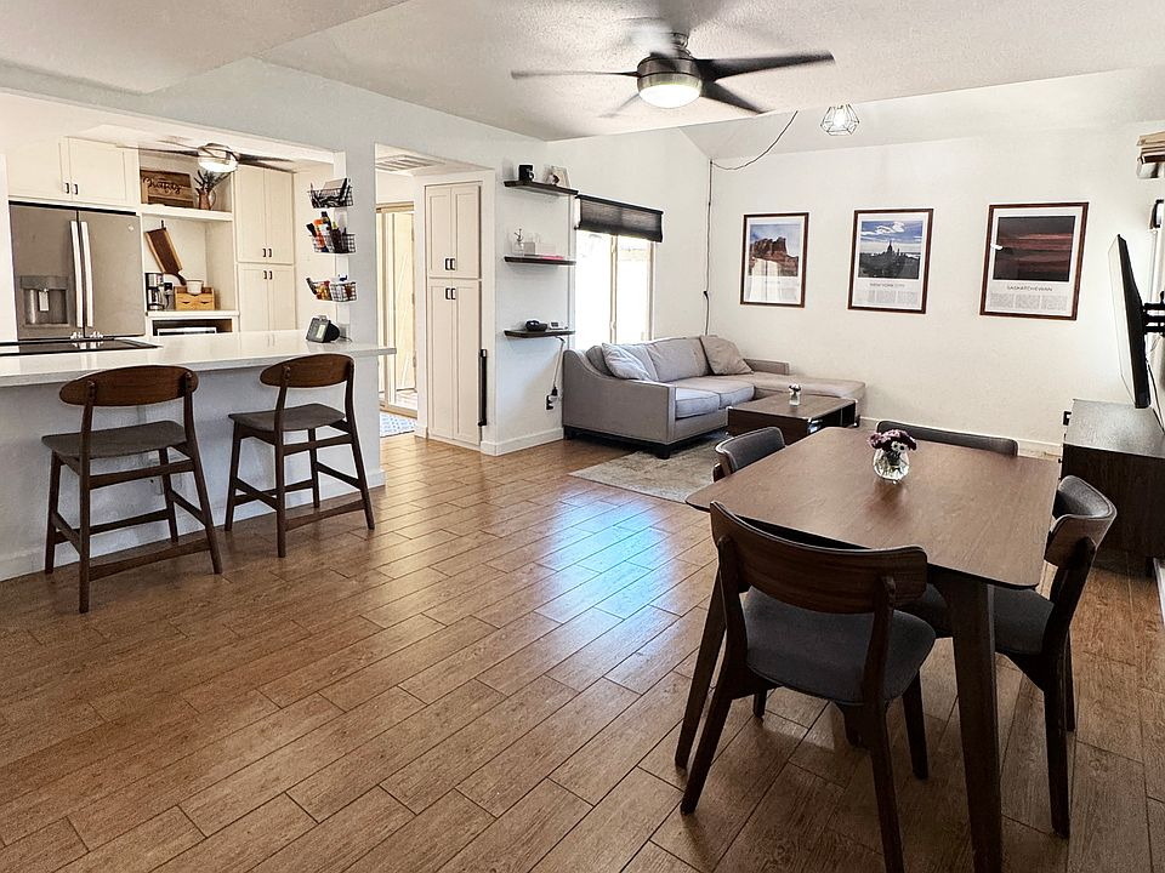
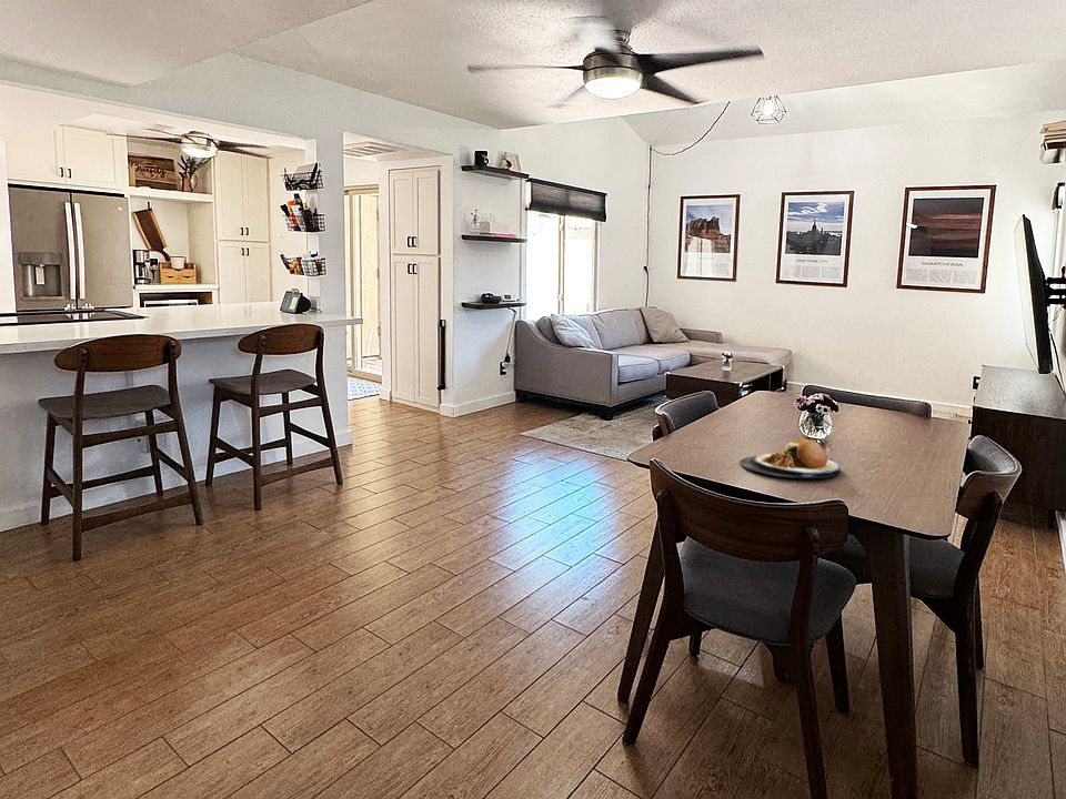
+ plate (790, 453)
